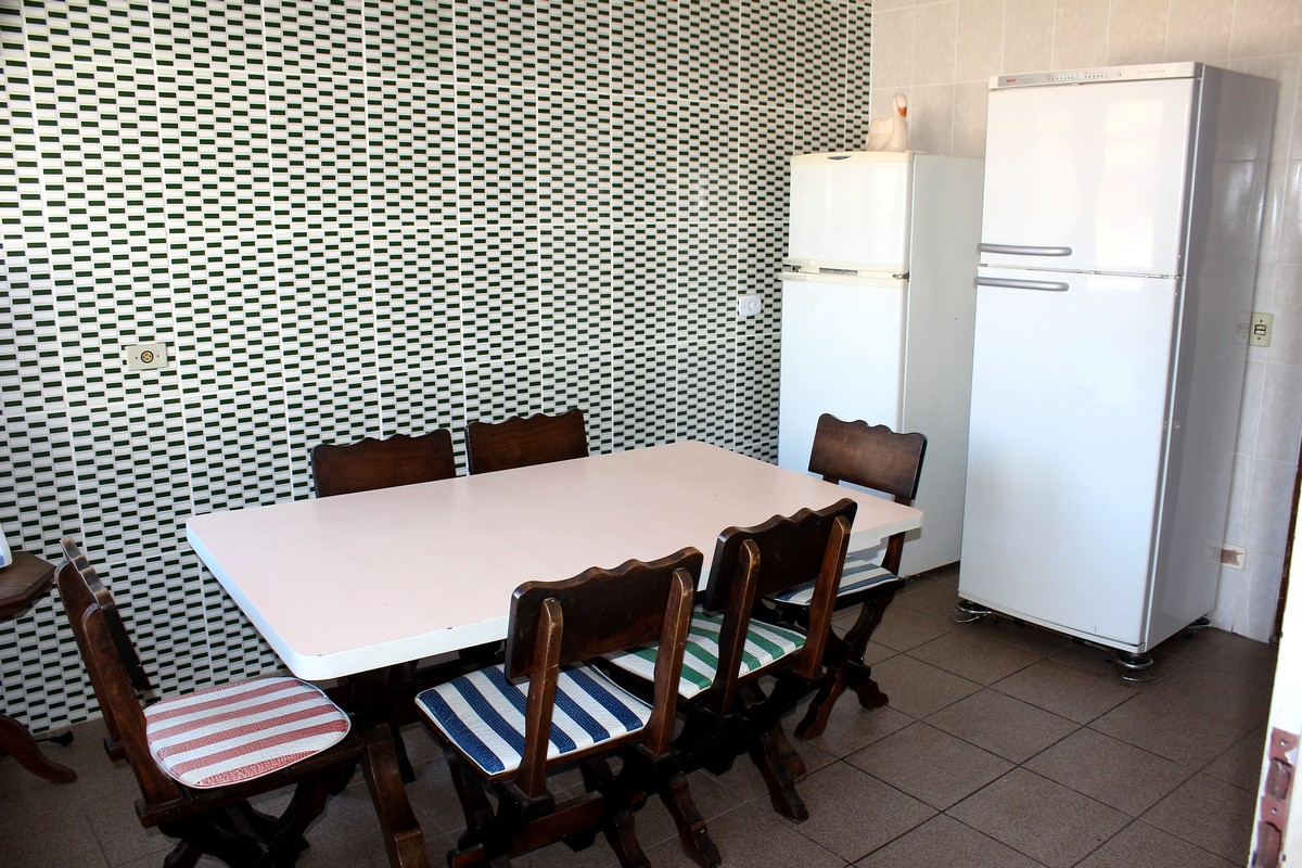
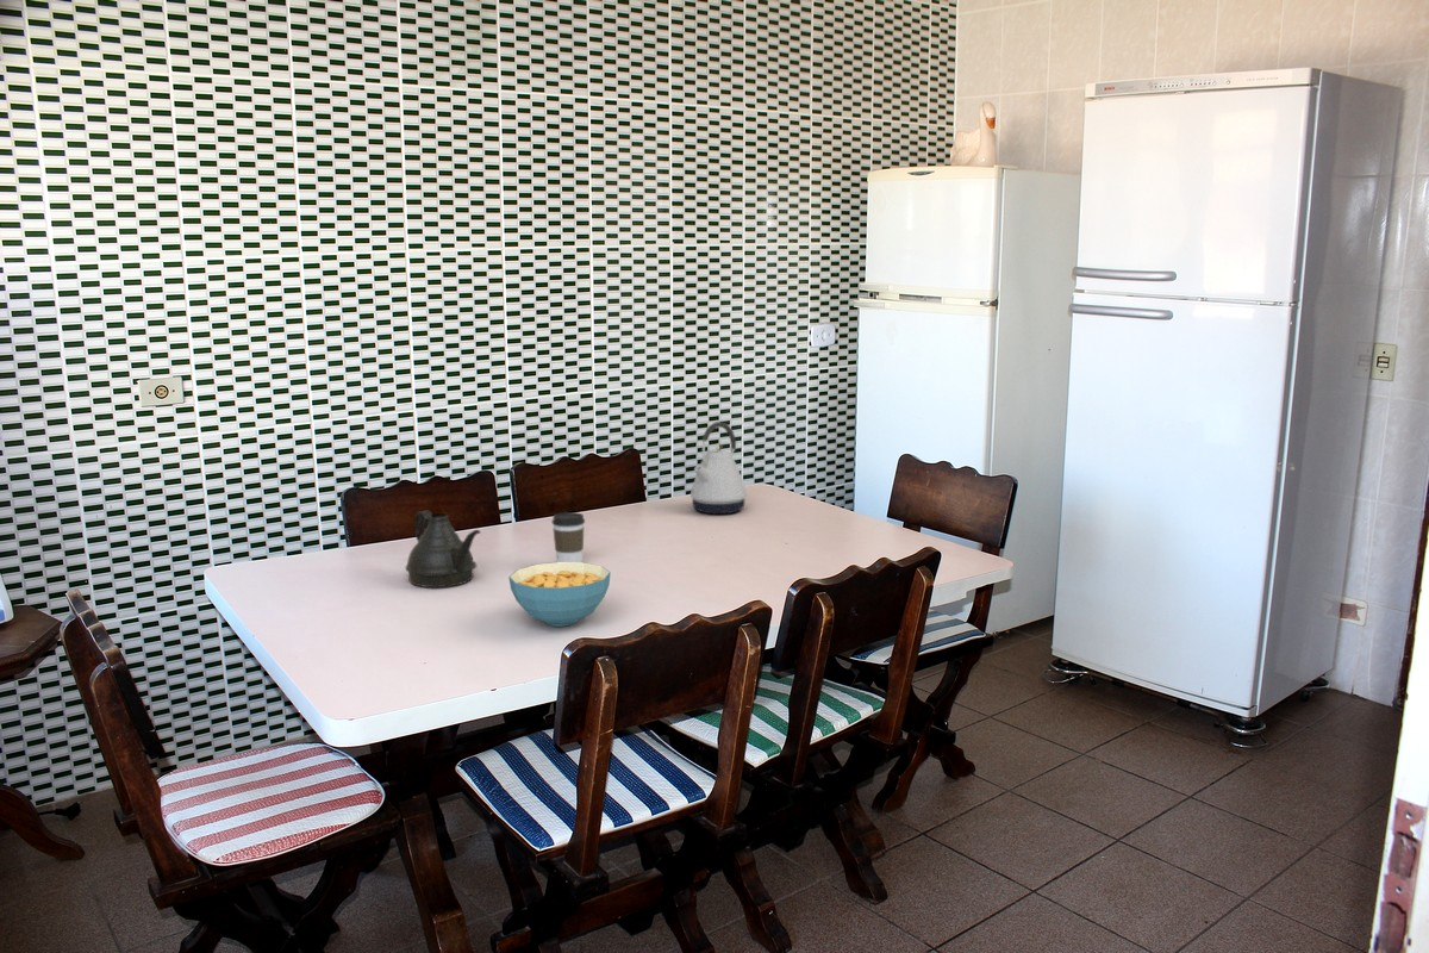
+ teapot (447, 549)
+ coffee cup (568, 541)
+ kettle (717, 466)
+ cereal bowl (560, 598)
